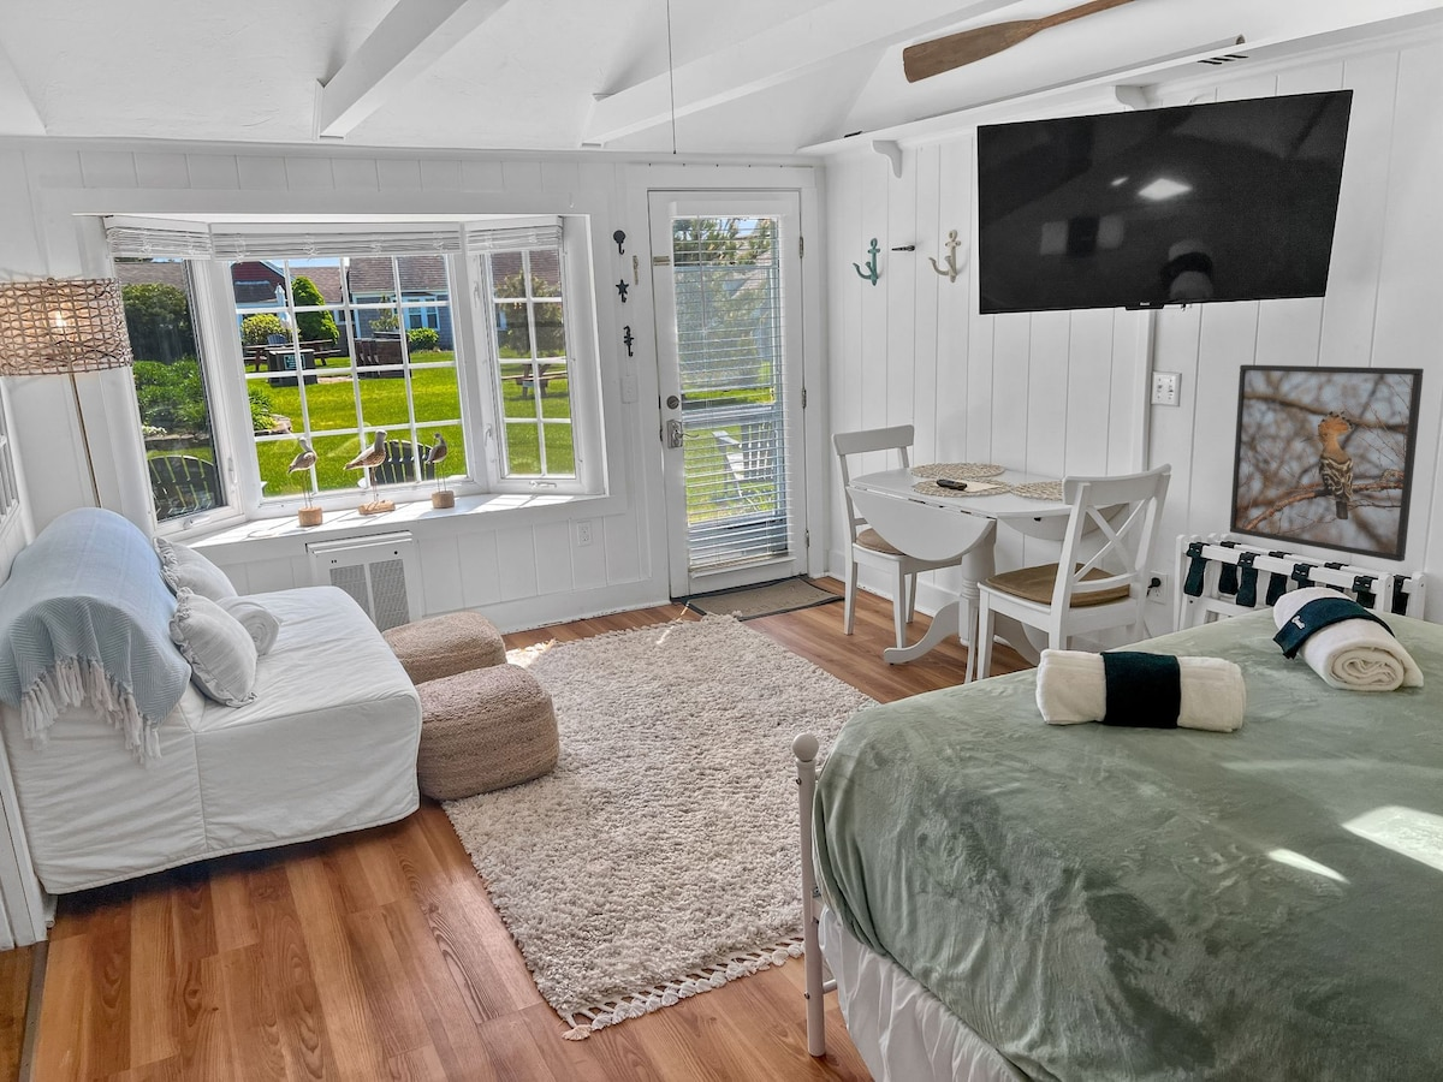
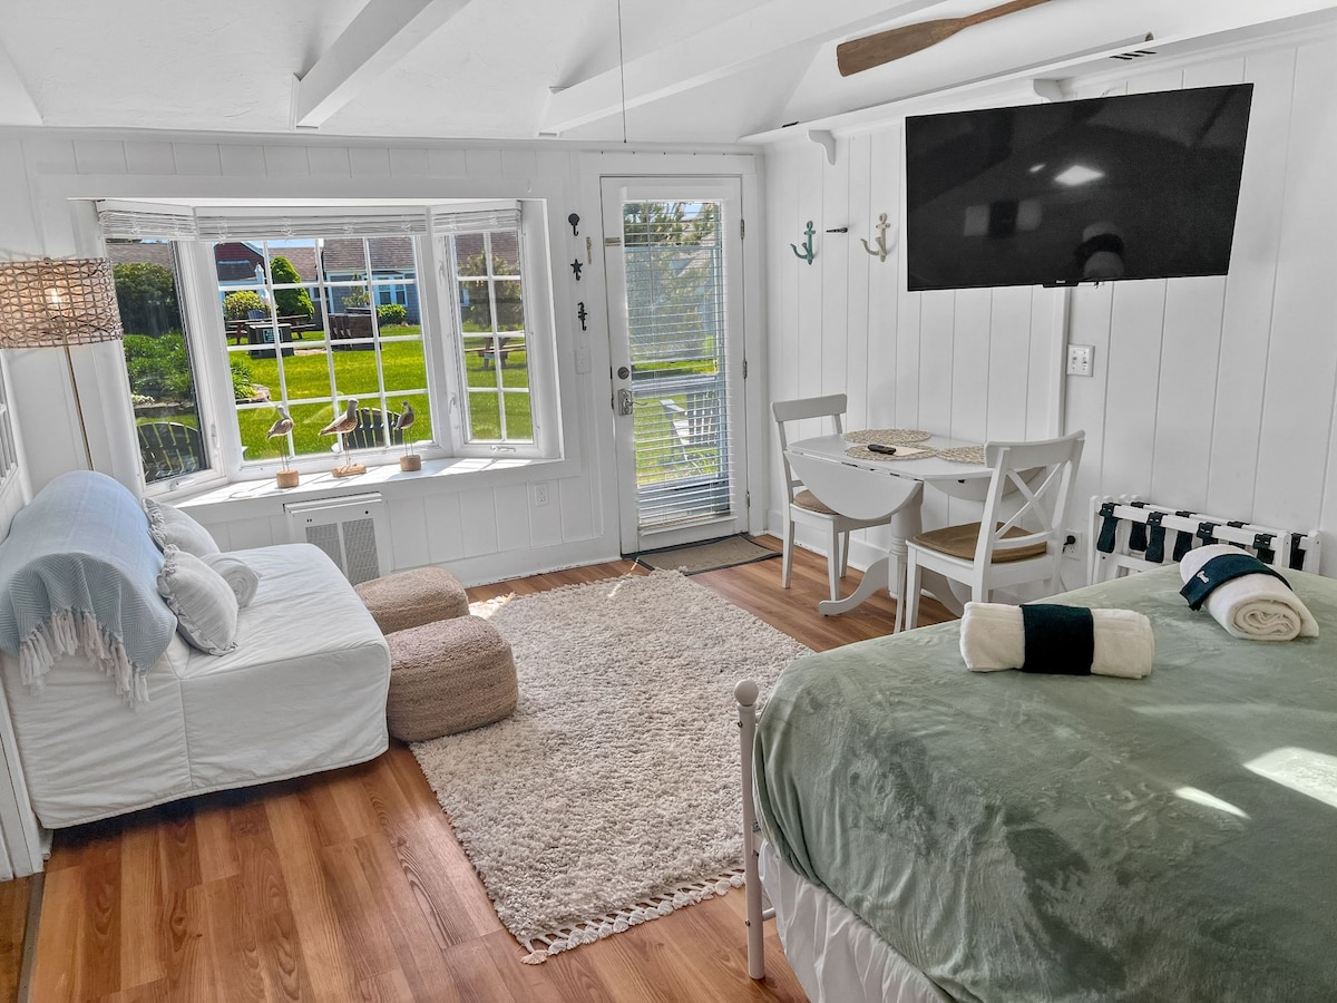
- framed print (1318, 457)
